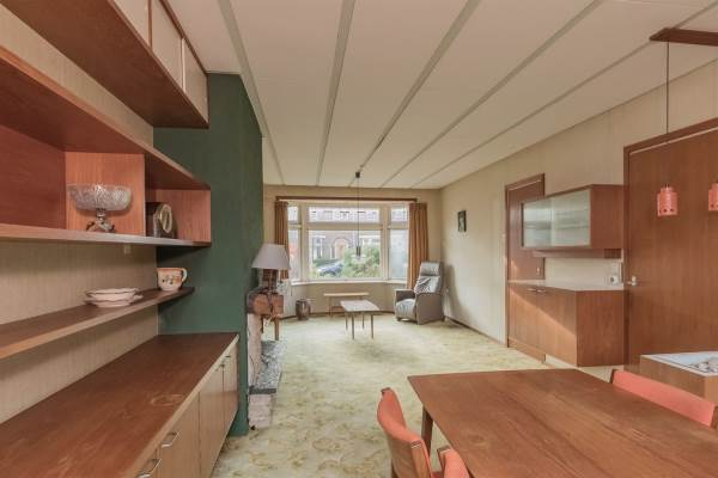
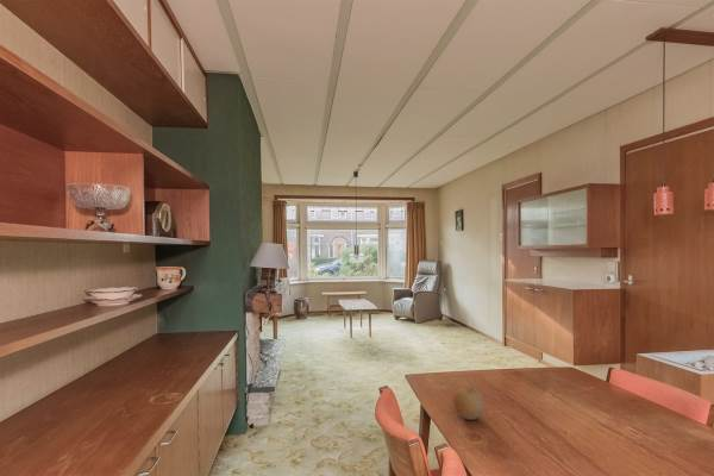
+ fruit (469, 403)
